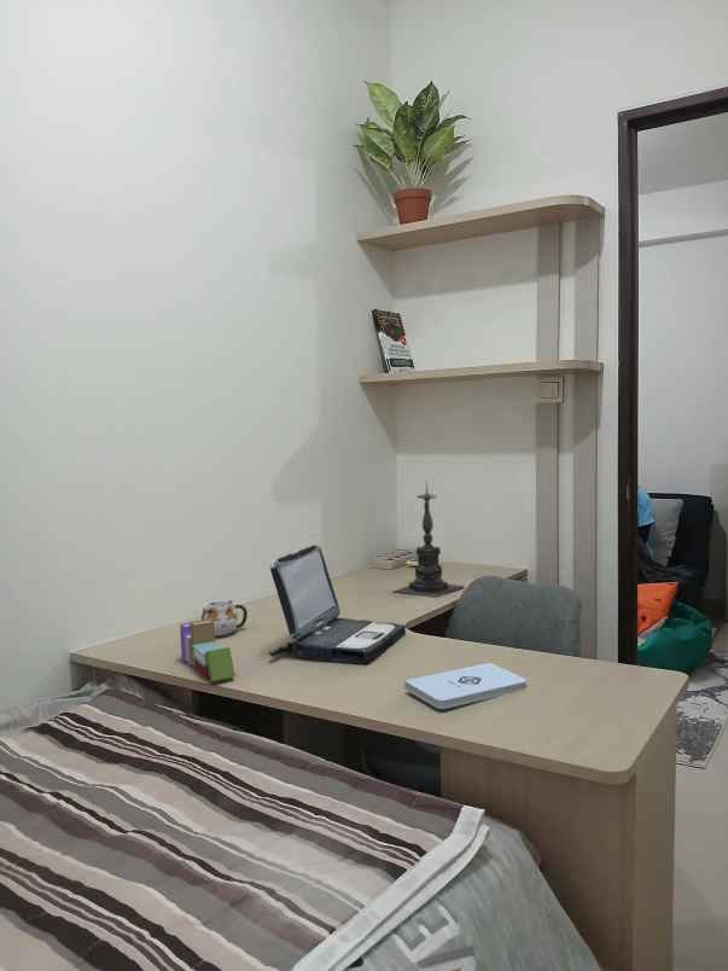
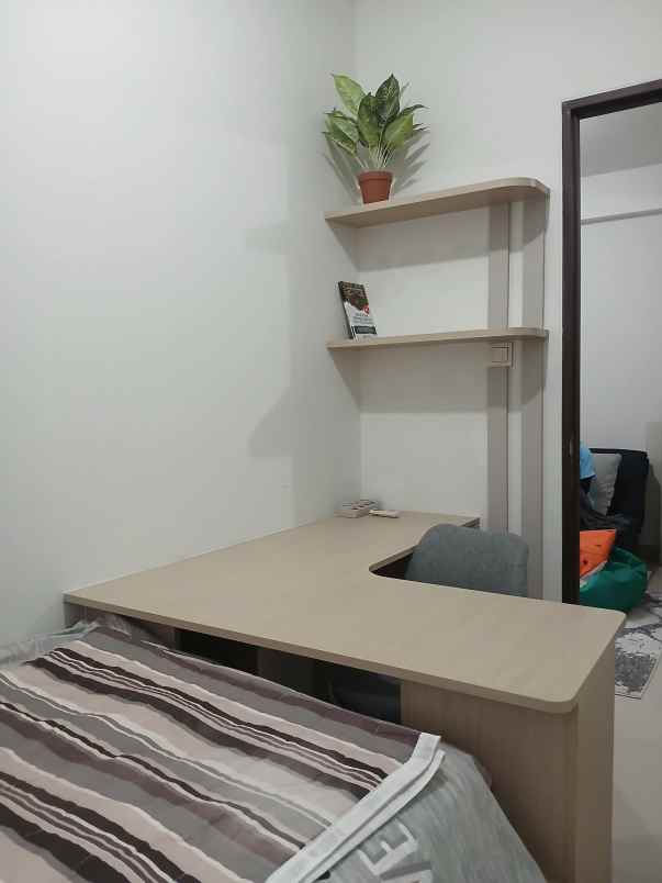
- notepad (466, 685)
- laptop (336, 599)
- book (206, 645)
- mug (225, 615)
- candle holder (427, 534)
